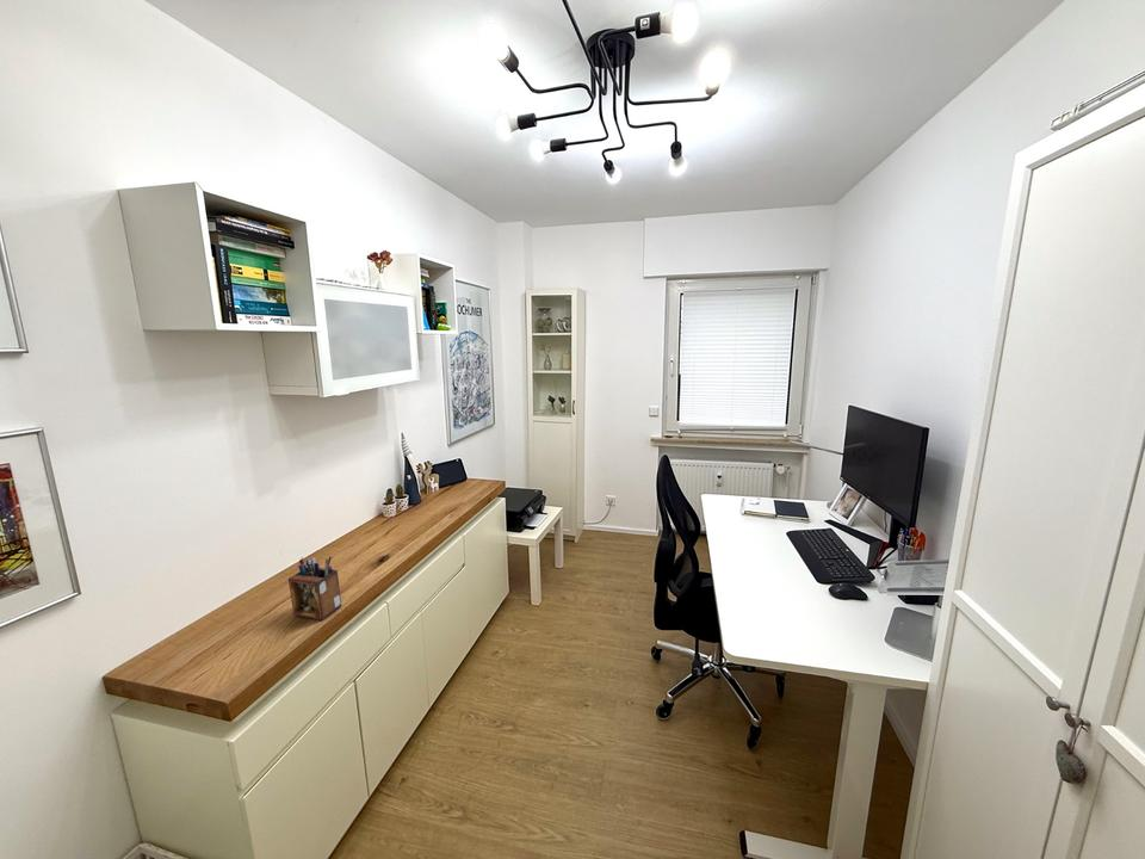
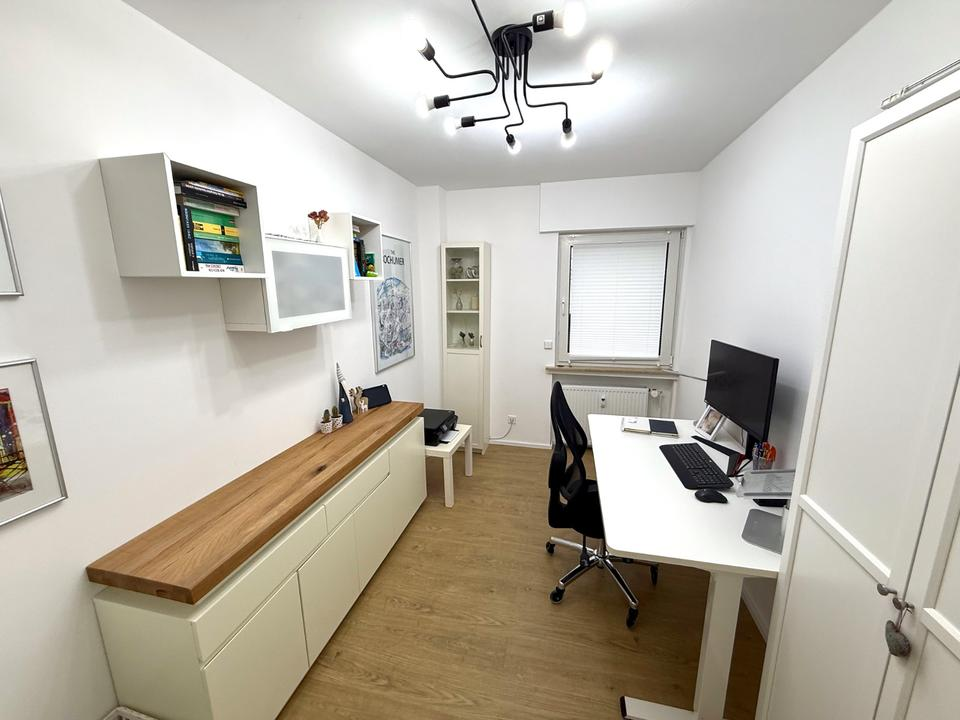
- desk organizer (314, 585)
